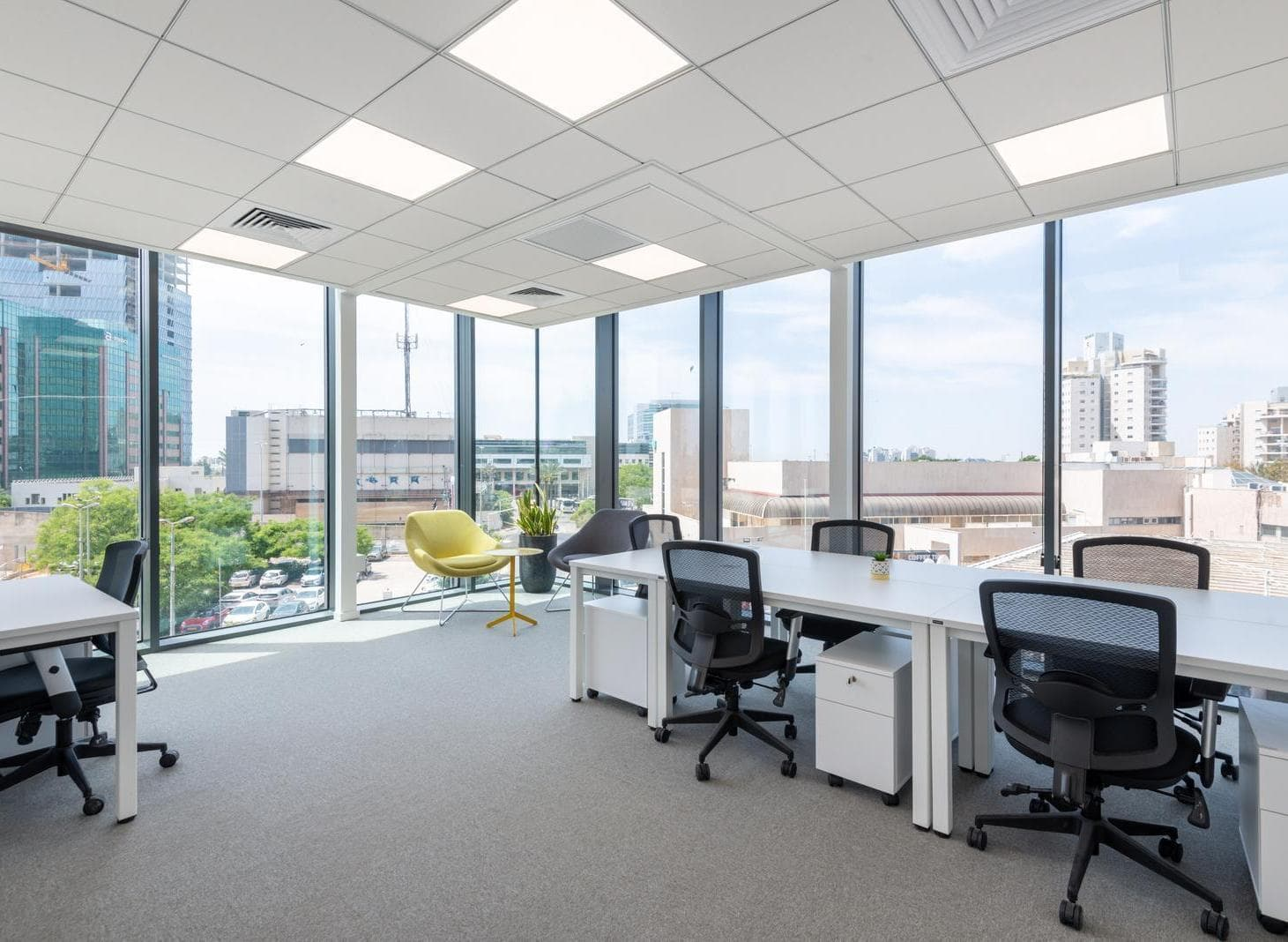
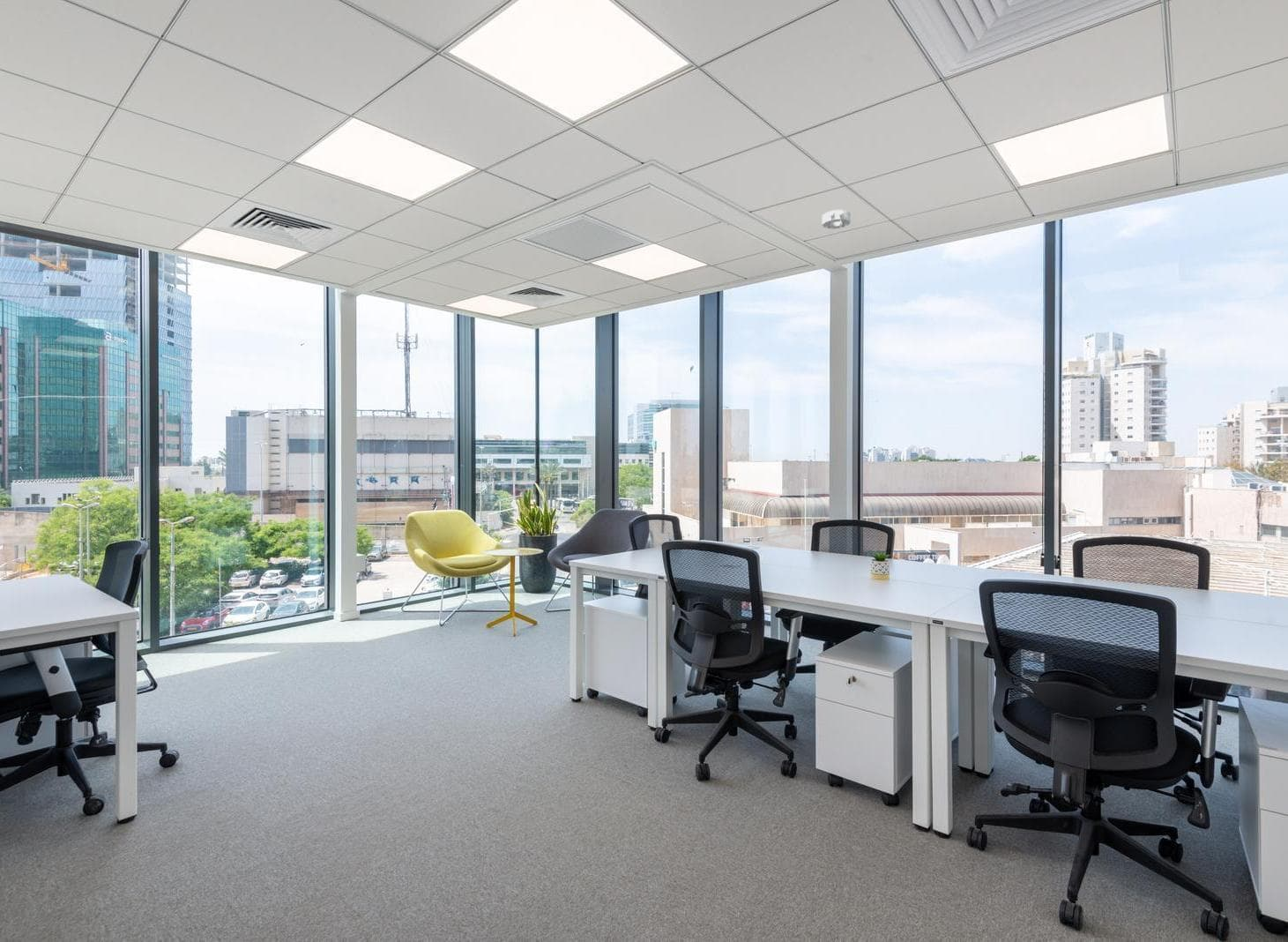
+ smoke detector (836, 219)
